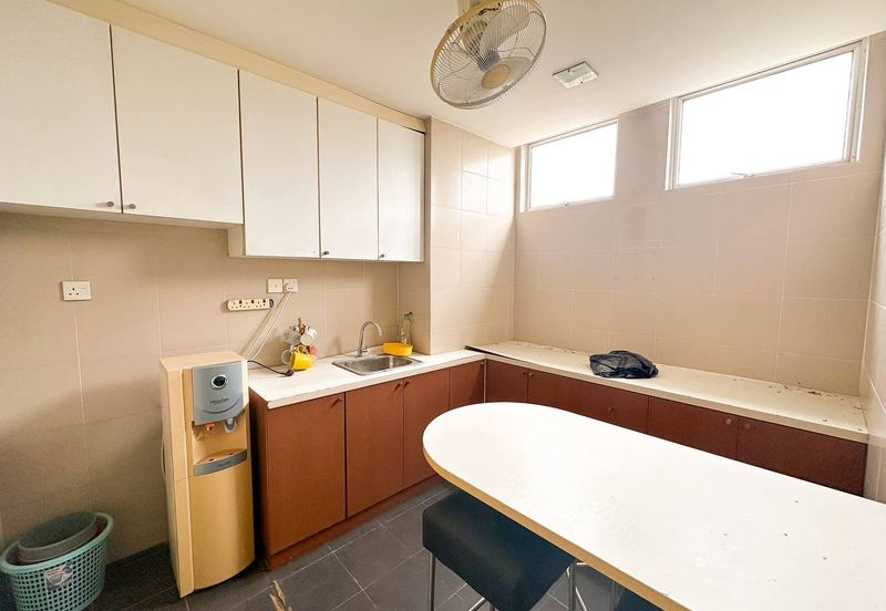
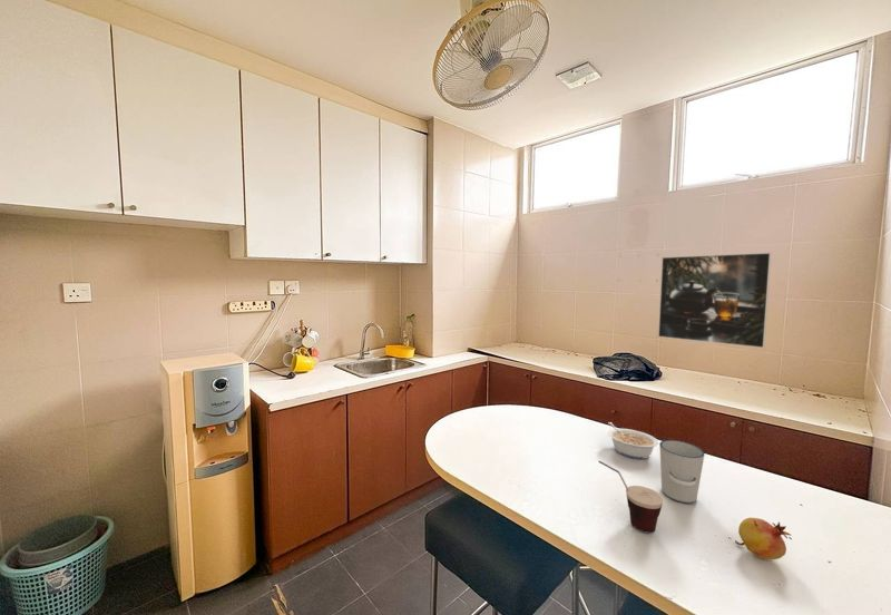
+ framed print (708, 299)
+ legume (629, 442)
+ fruit (762, 536)
+ cup (628, 495)
+ cup (679, 472)
